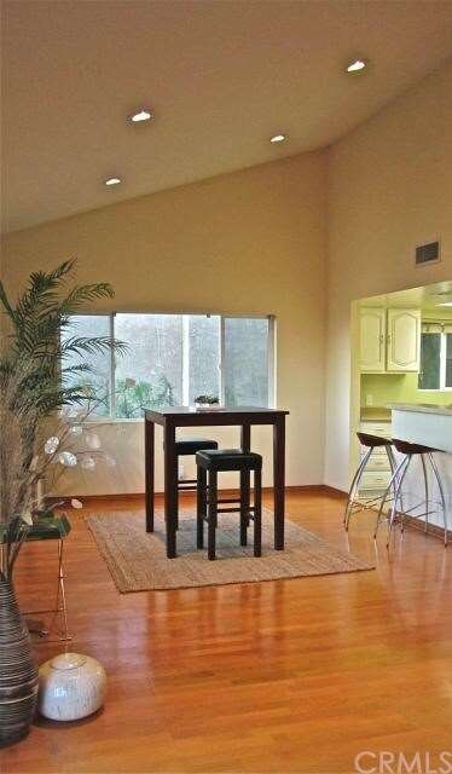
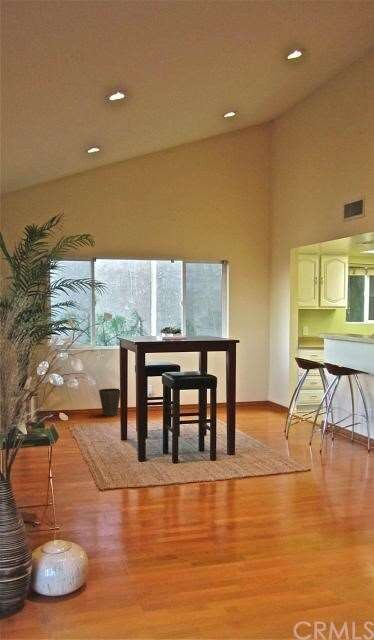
+ waste basket (109, 402)
